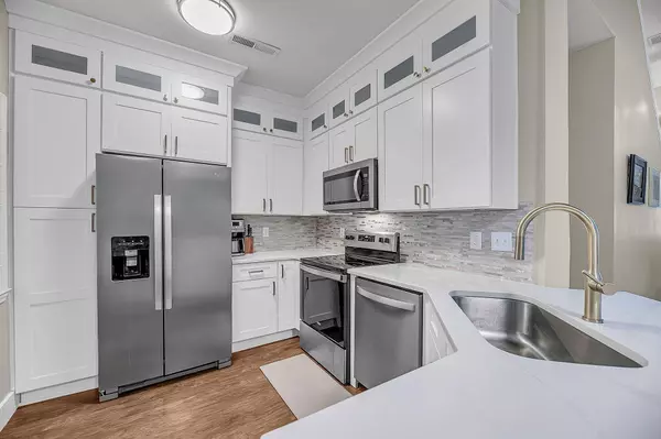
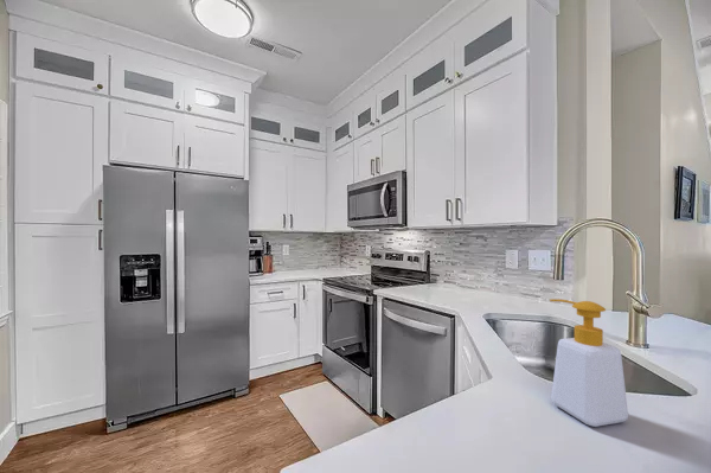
+ soap bottle (577, 352)
